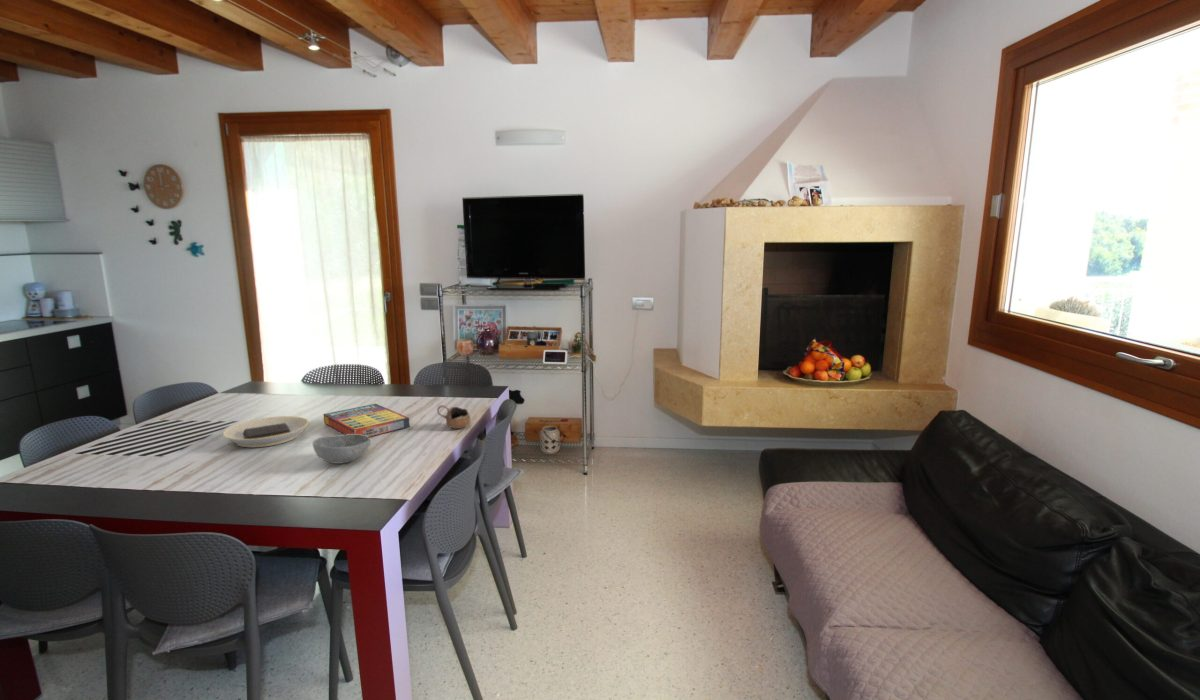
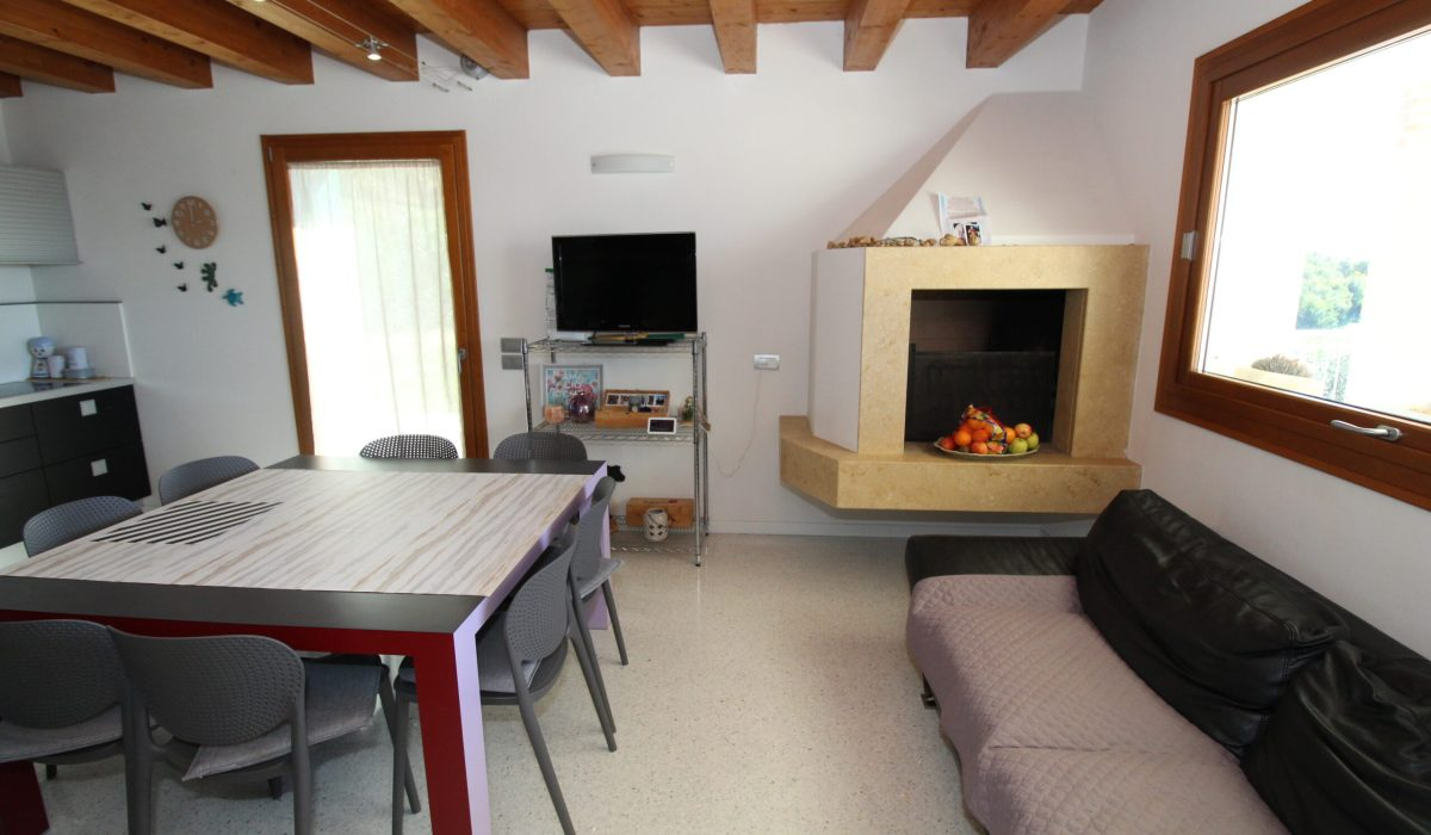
- cup (454, 415)
- plate (267, 432)
- bowl (342, 449)
- game compilation box (366, 420)
